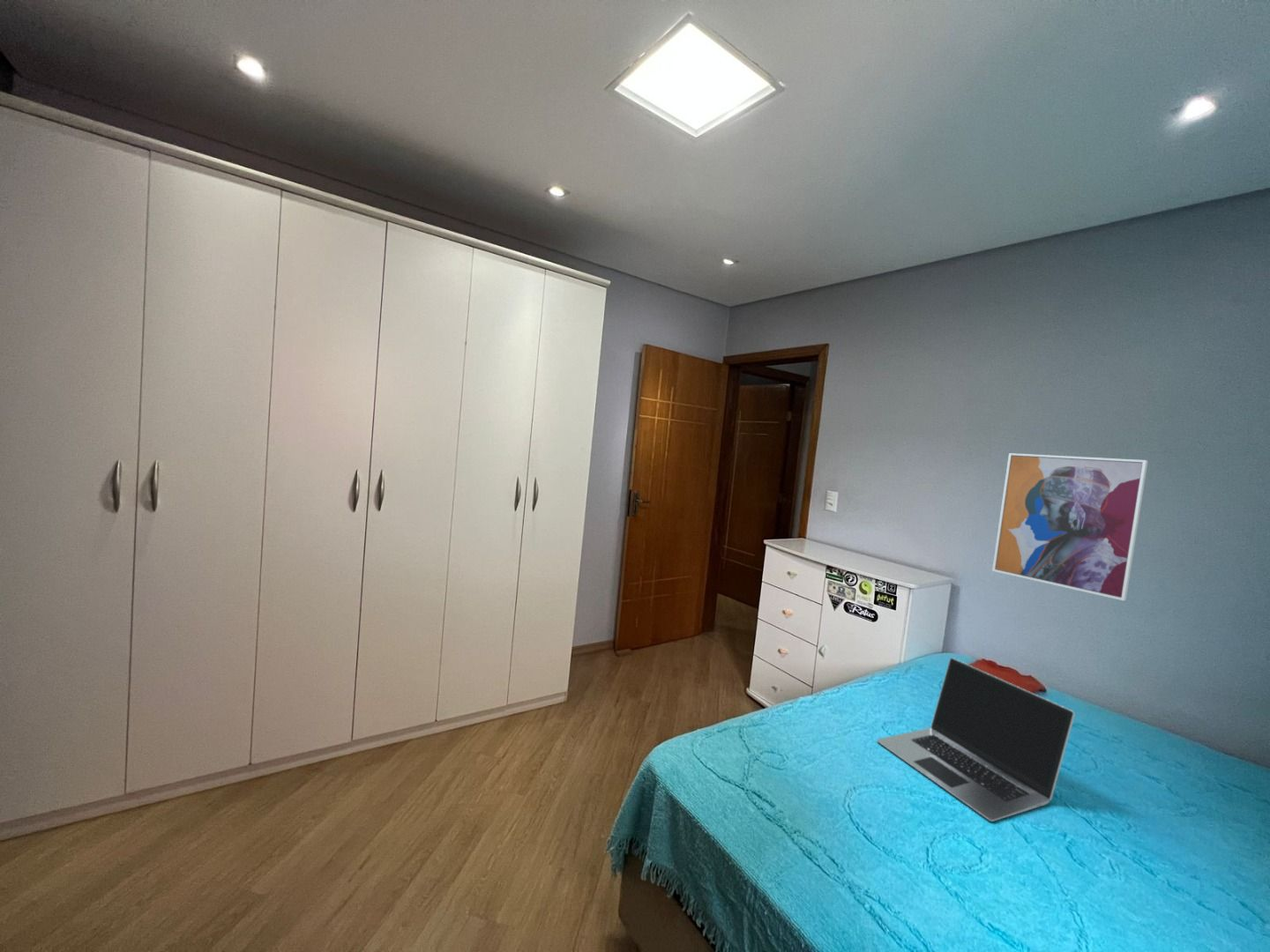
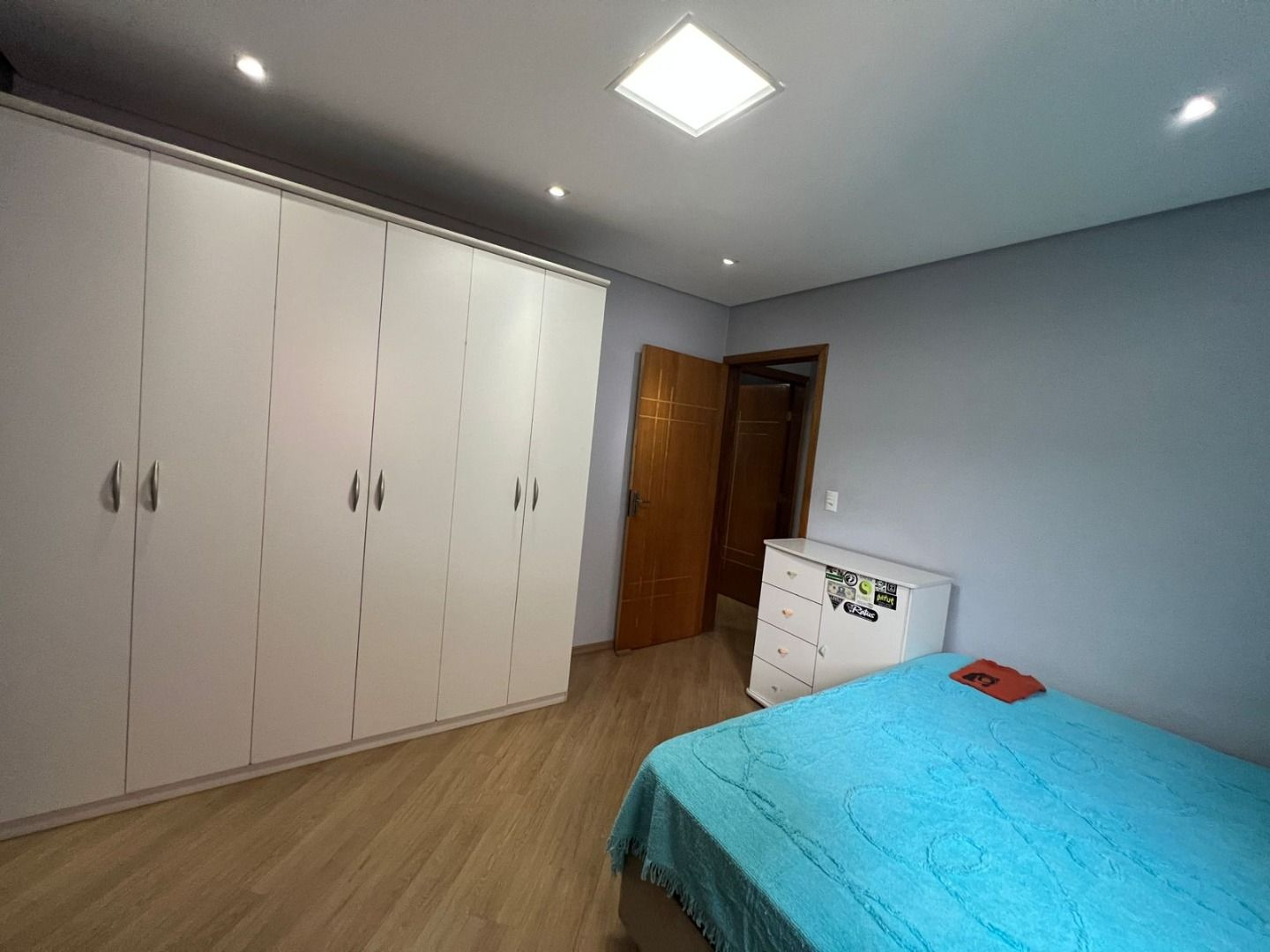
- laptop (967, 727)
- wall art (1063, 520)
